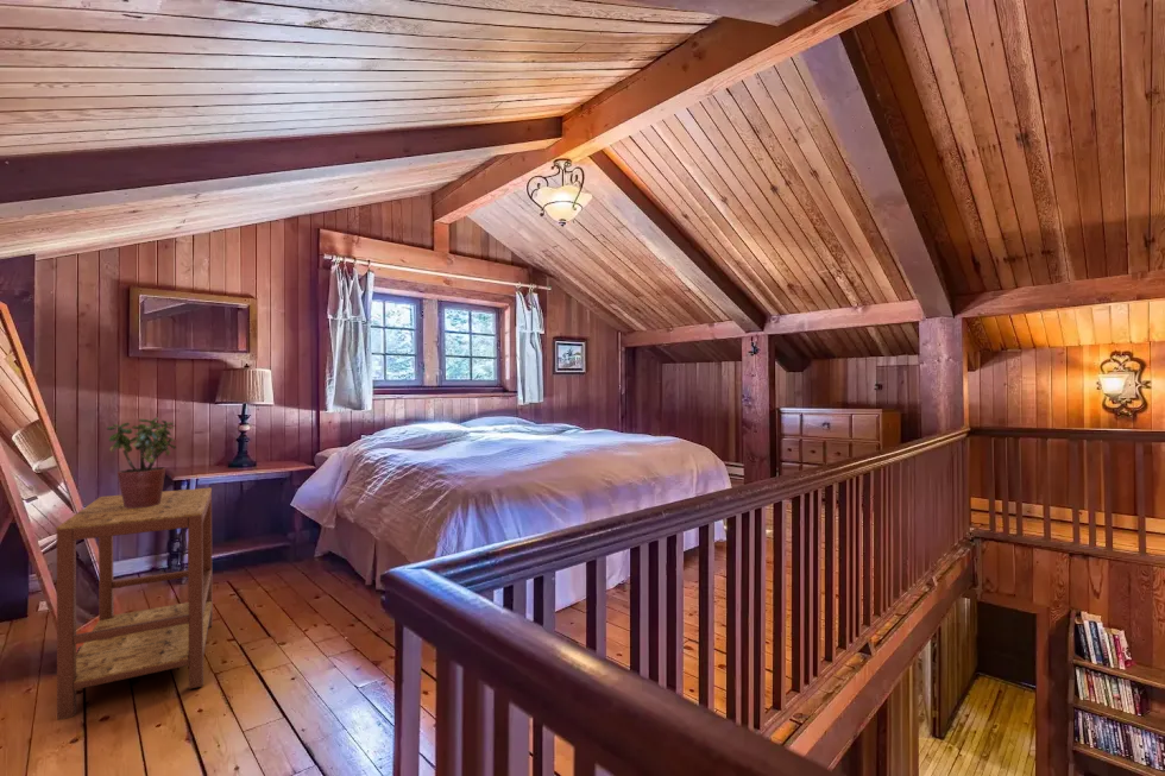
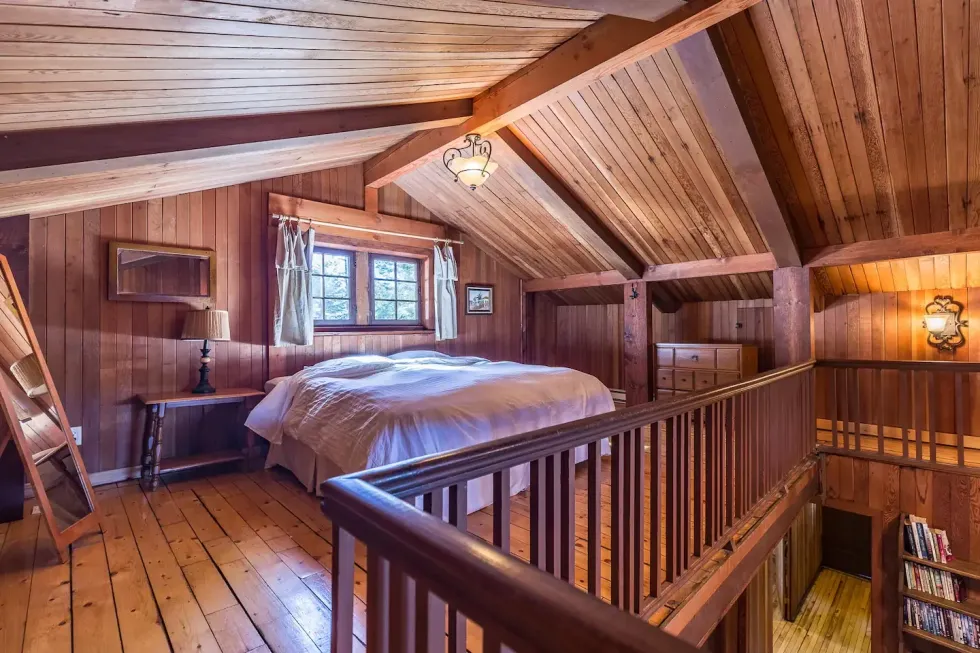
- side table (147, 582)
- potted plant (140, 461)
